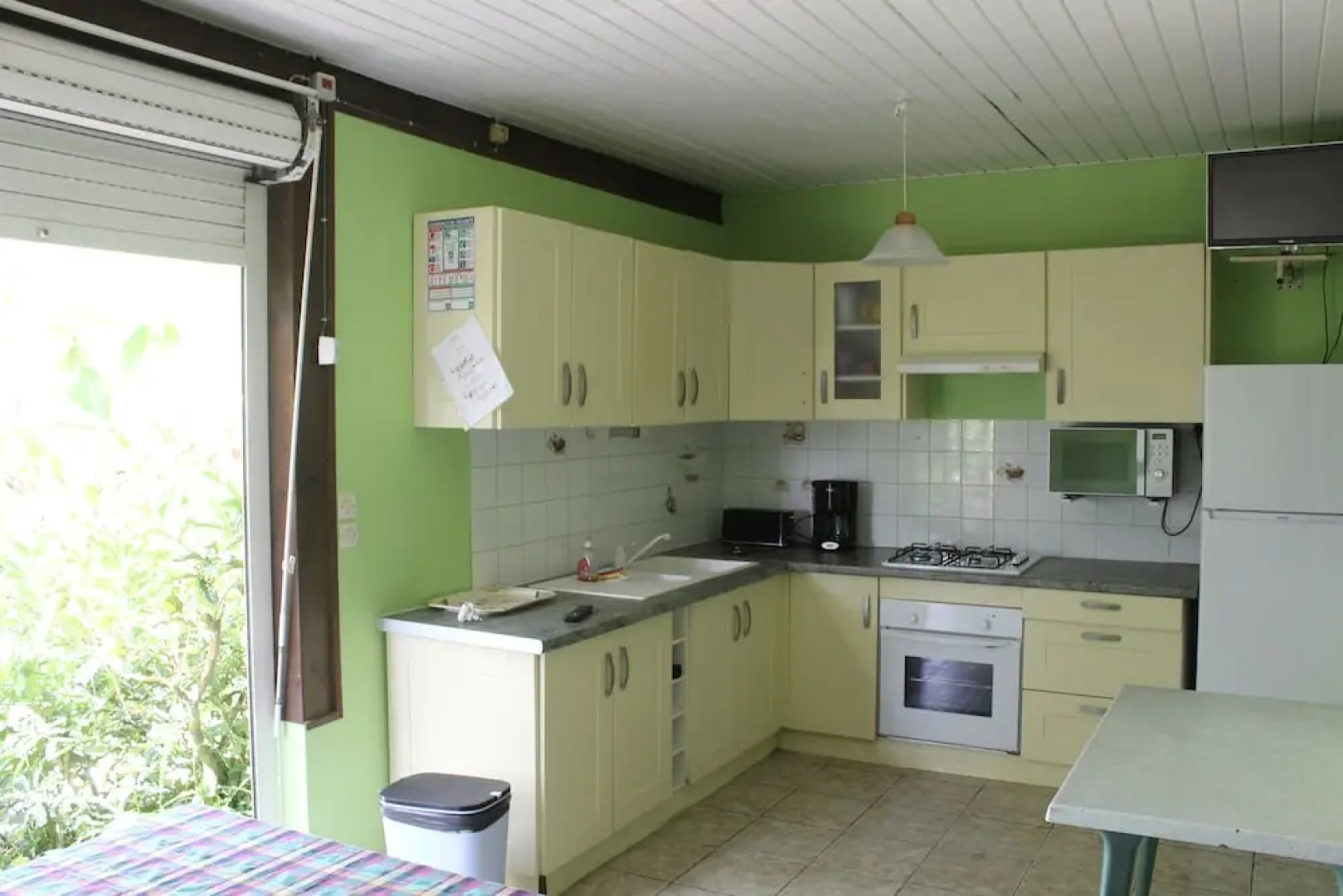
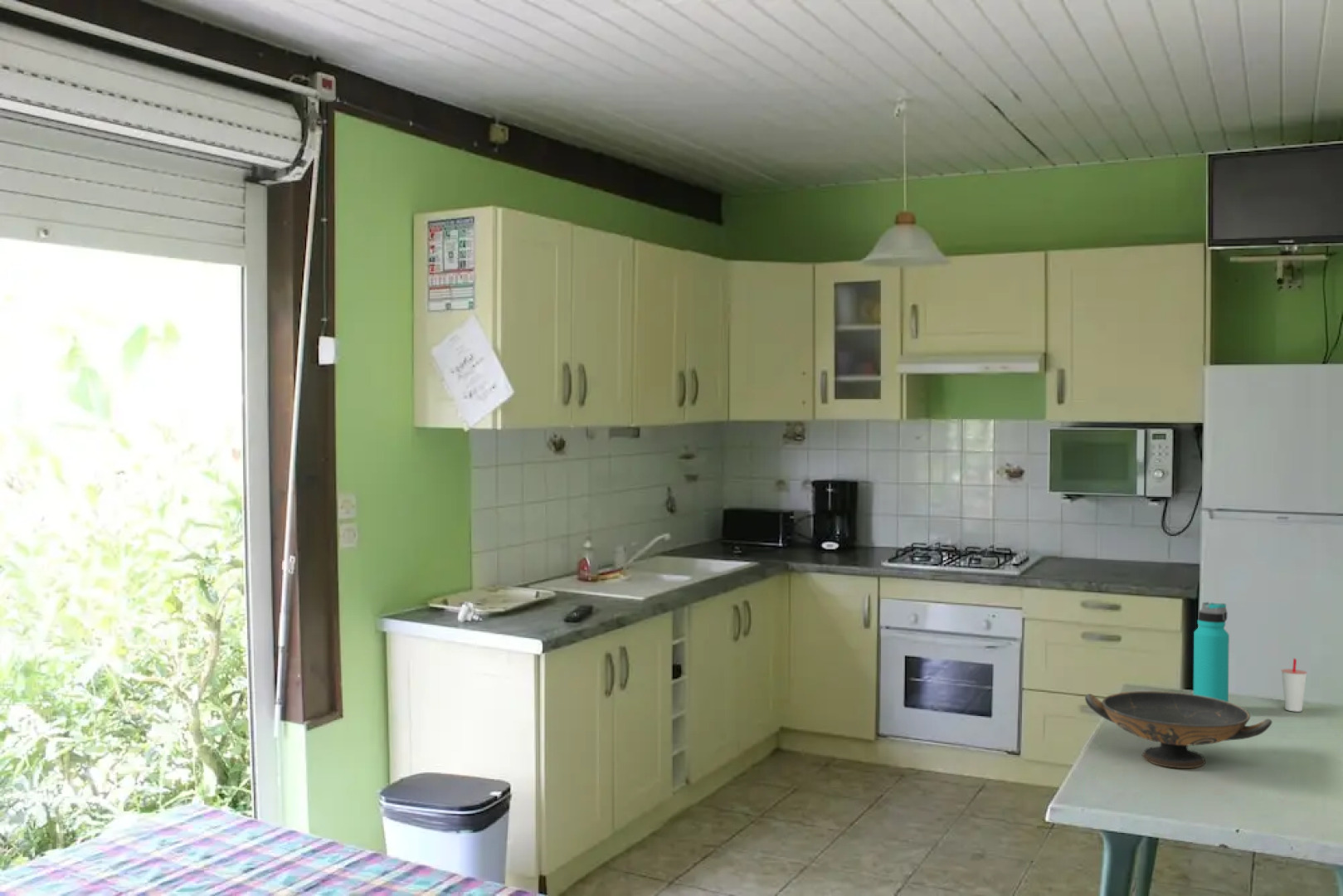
+ cup (1293, 684)
+ water bottle (1211, 656)
+ decorative bowl (1174, 733)
